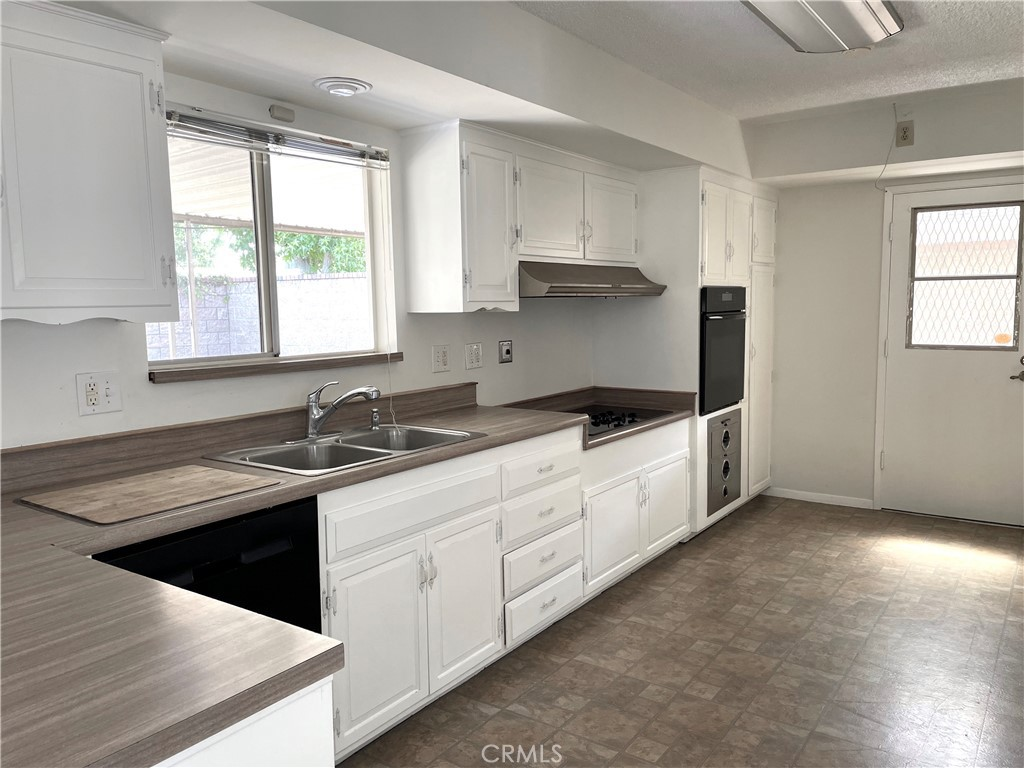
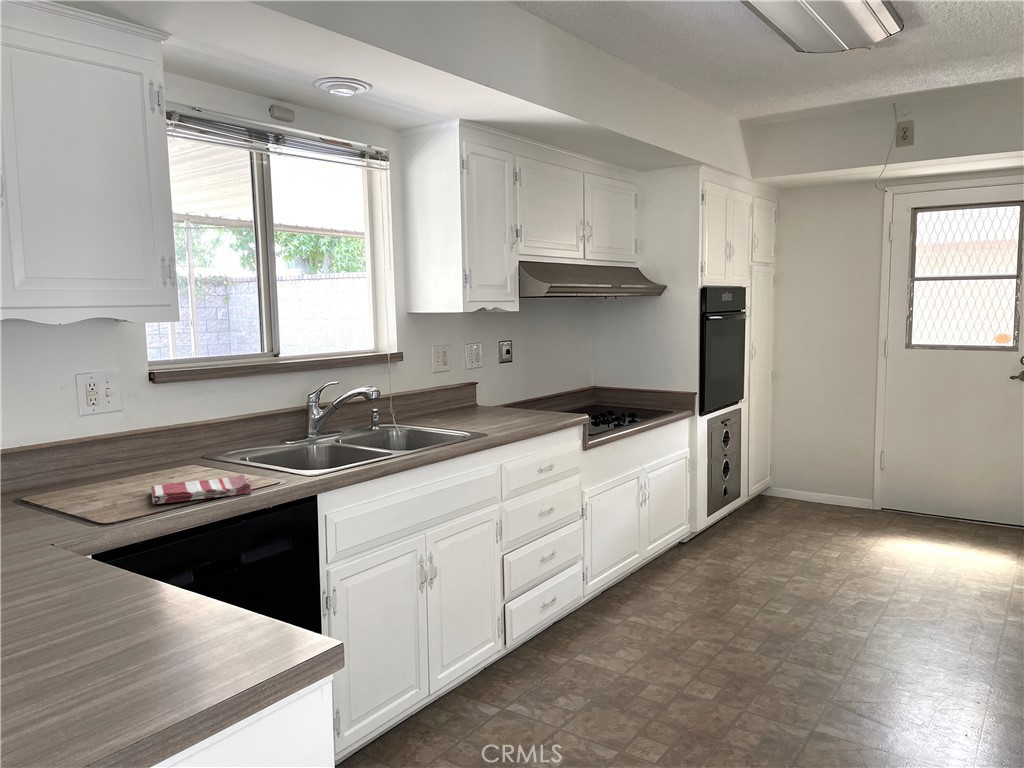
+ dish towel (201, 487)
